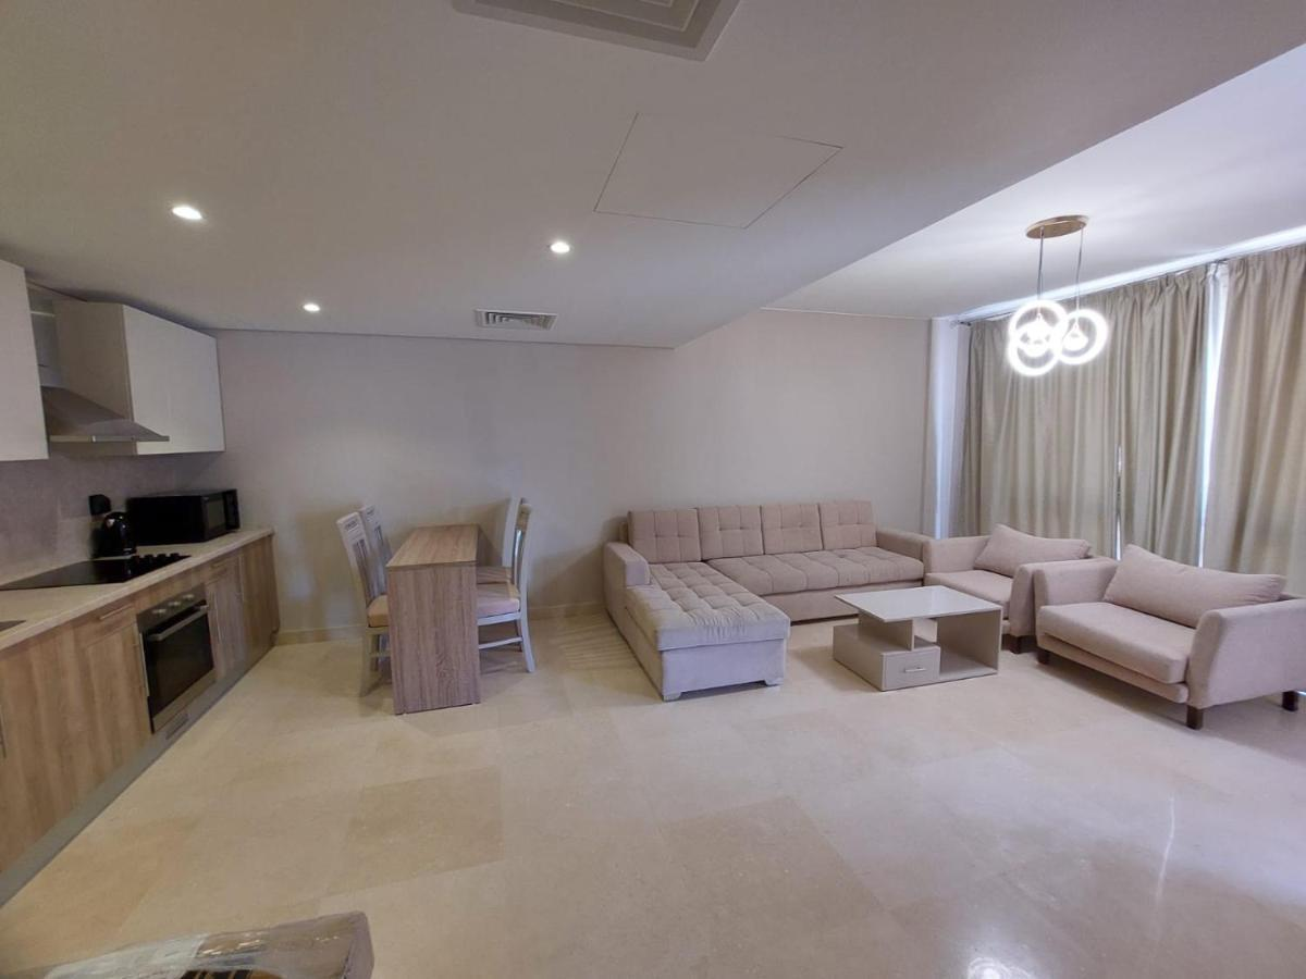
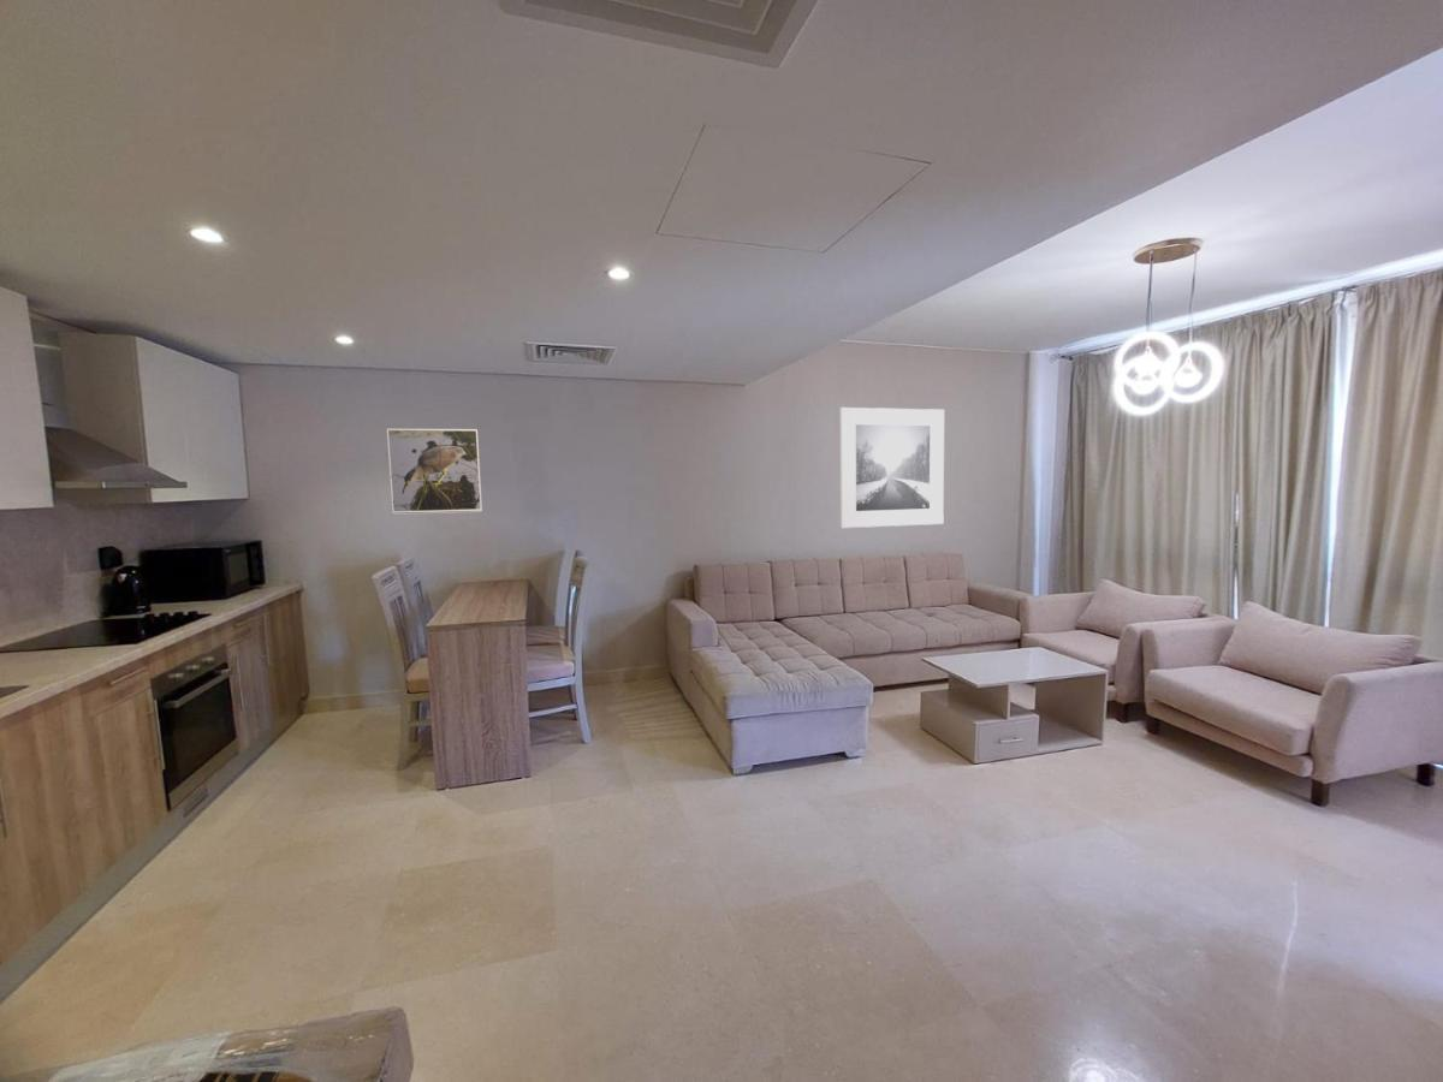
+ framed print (435, 471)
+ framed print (892, 468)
